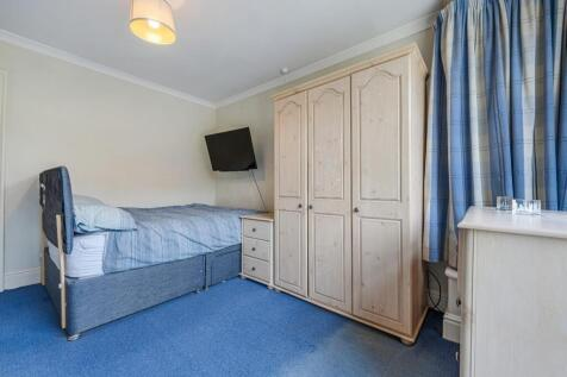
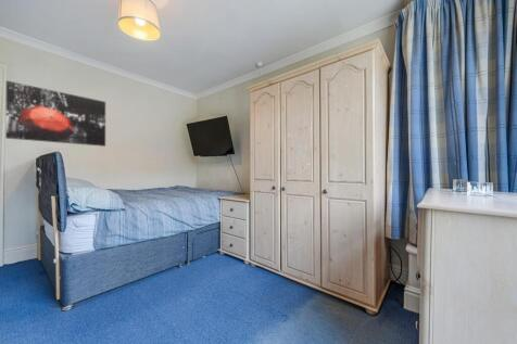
+ wall art (62, 117)
